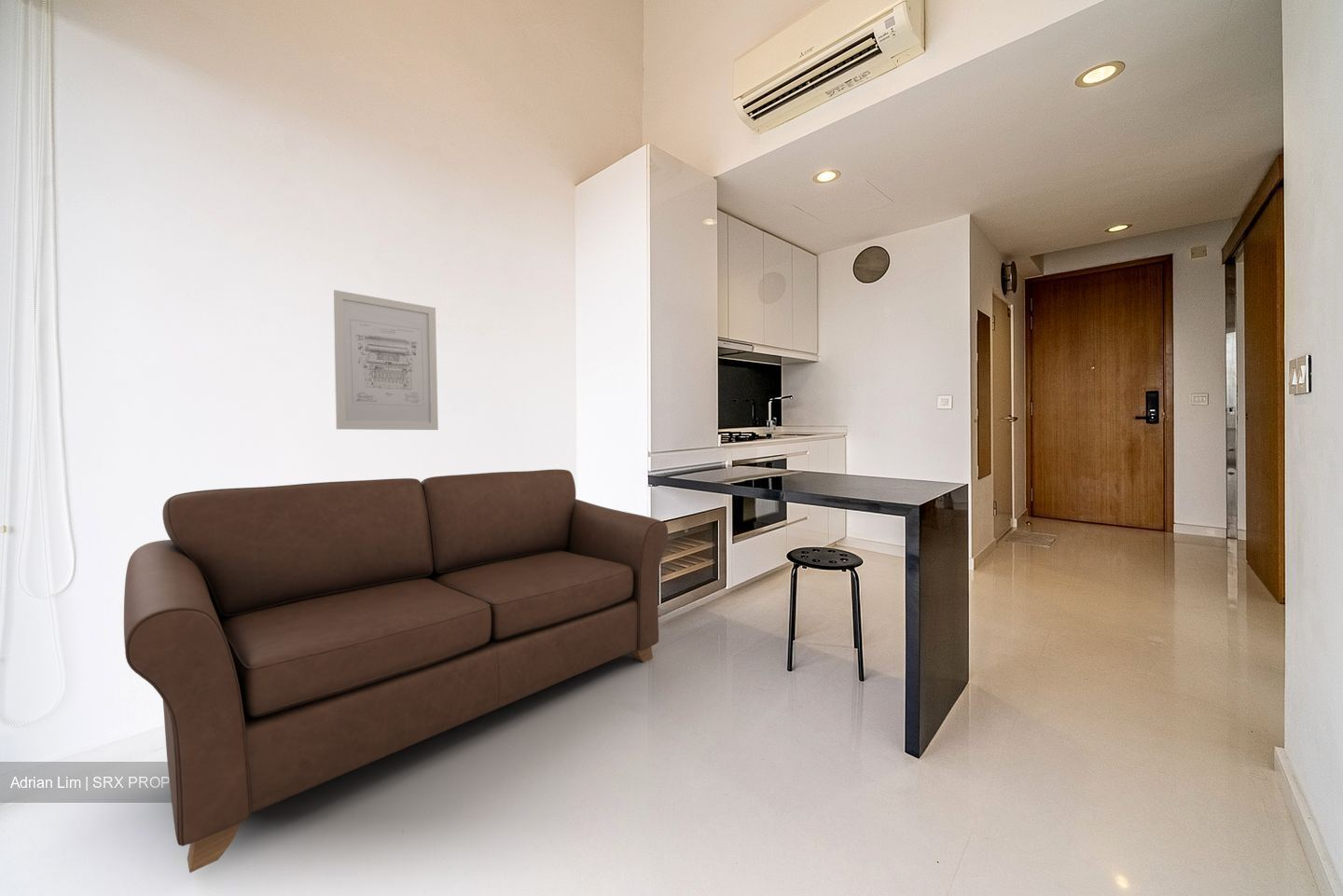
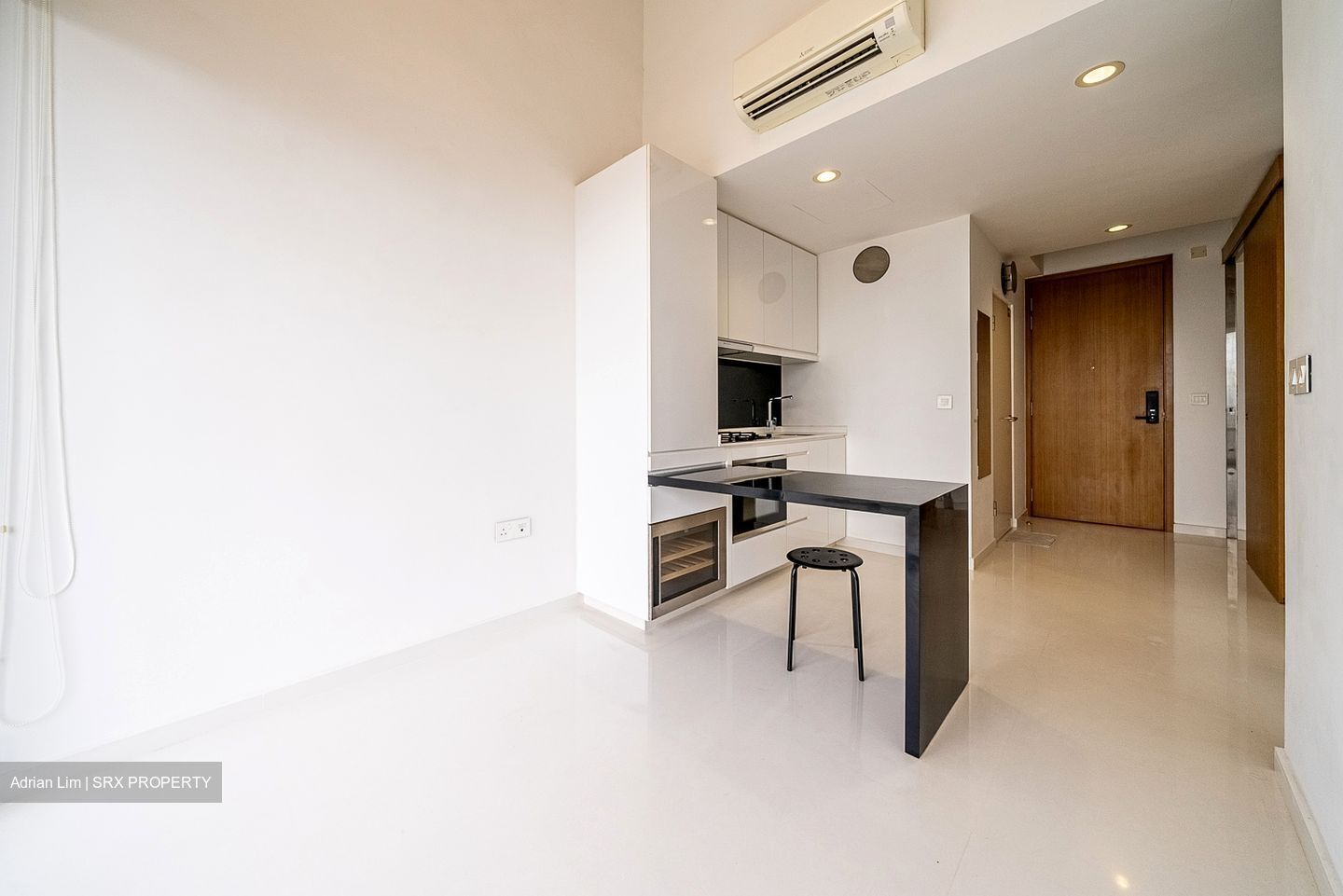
- sofa (448, 587)
- wall art (389, 365)
